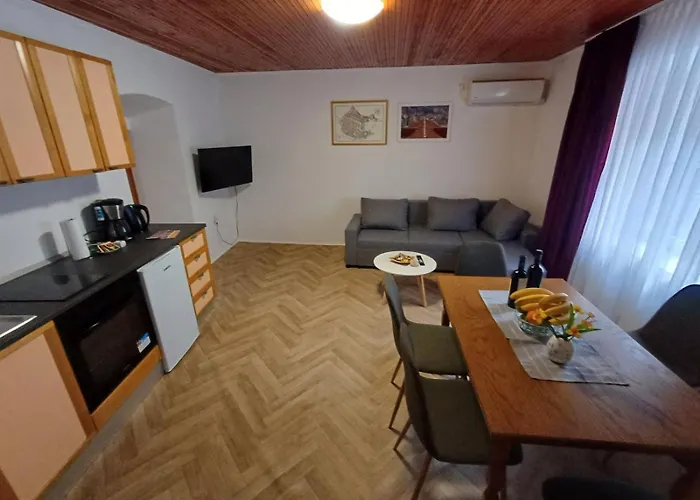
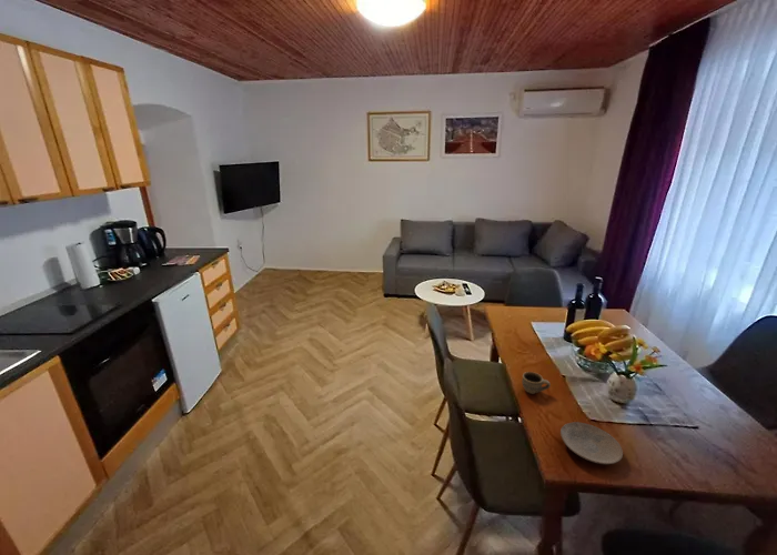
+ cup (535, 384)
+ plate (589, 444)
